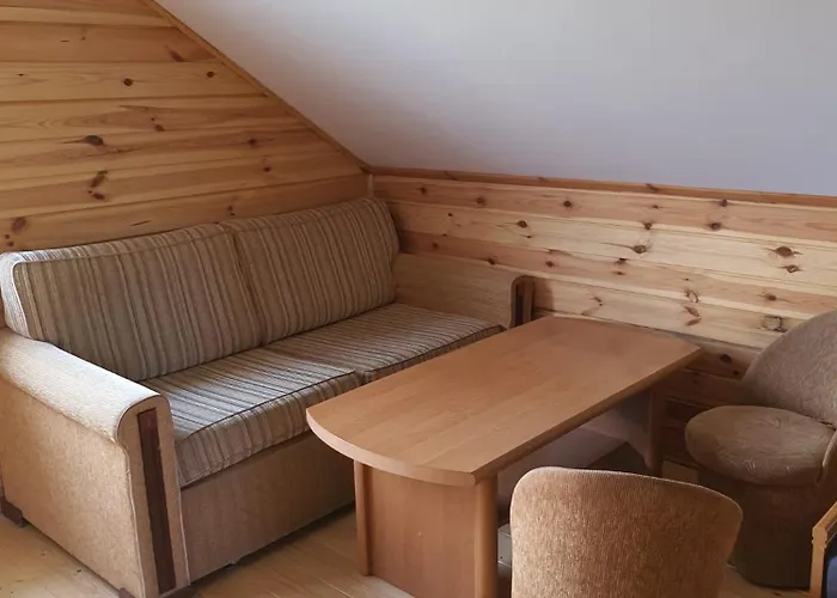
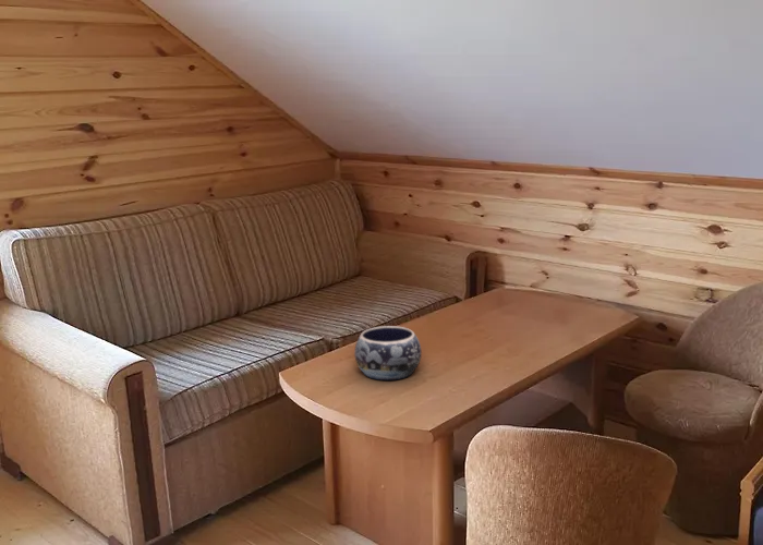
+ decorative bowl (387, 352)
